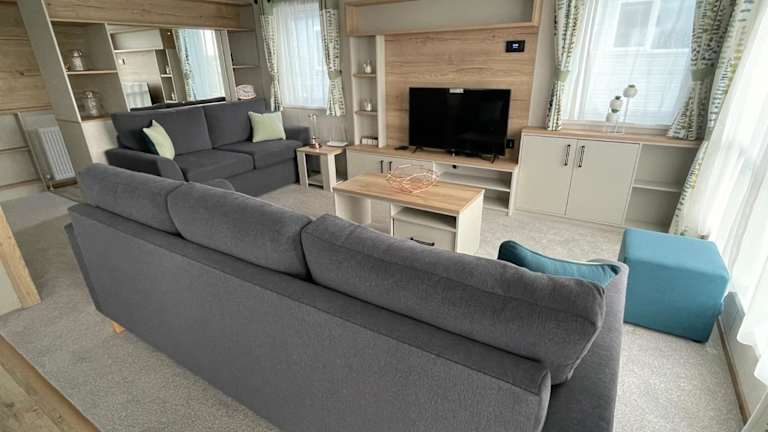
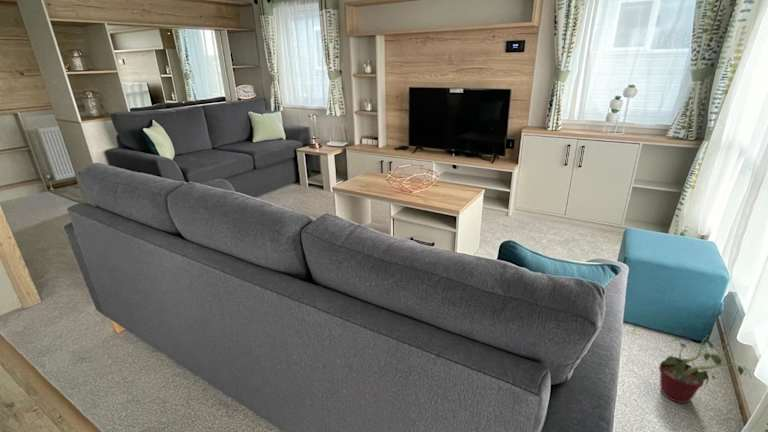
+ potted plant (703, 370)
